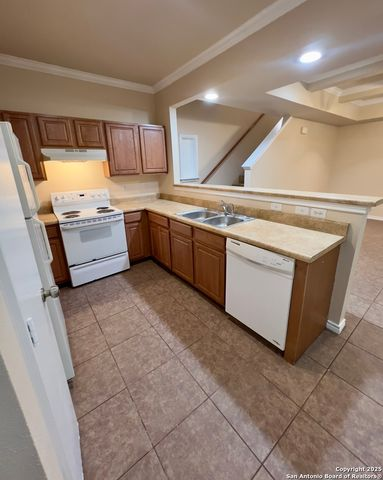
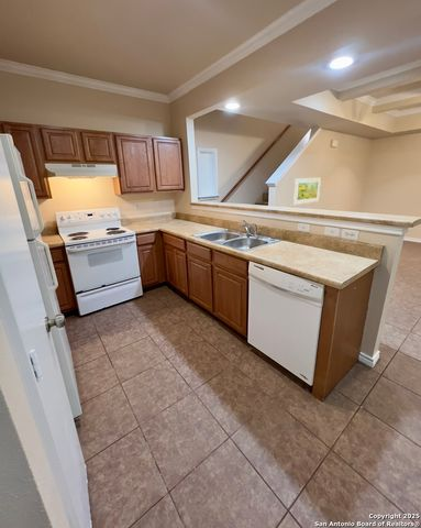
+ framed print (307, 190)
